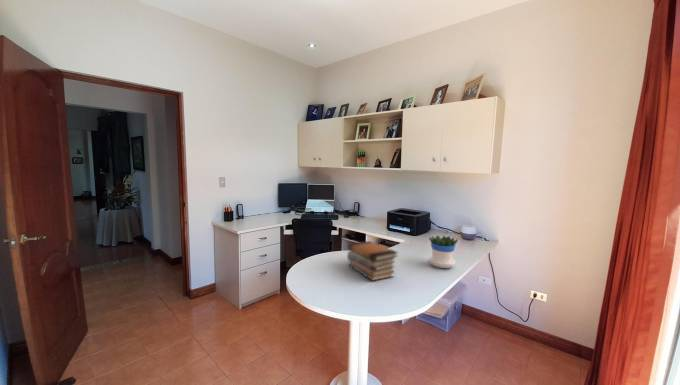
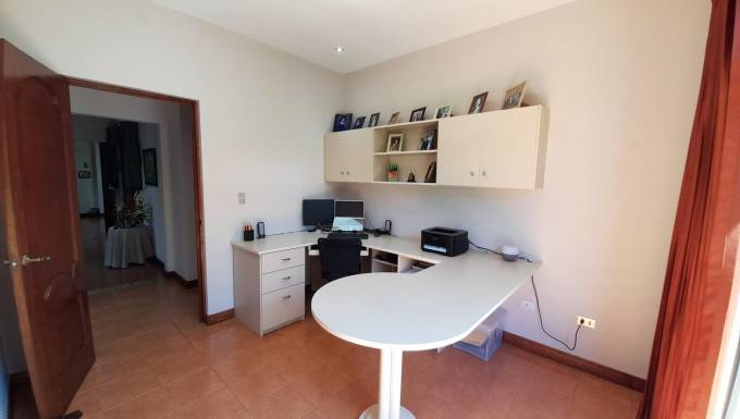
- flowerpot (442, 251)
- book stack (371, 259)
